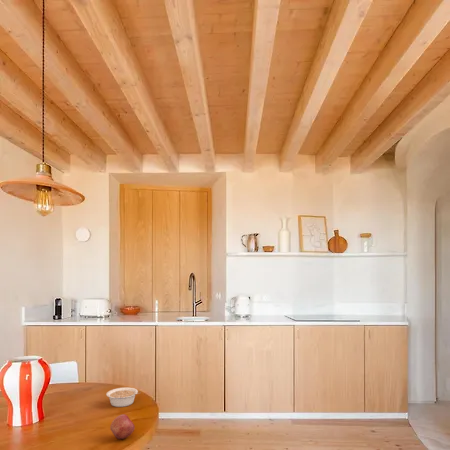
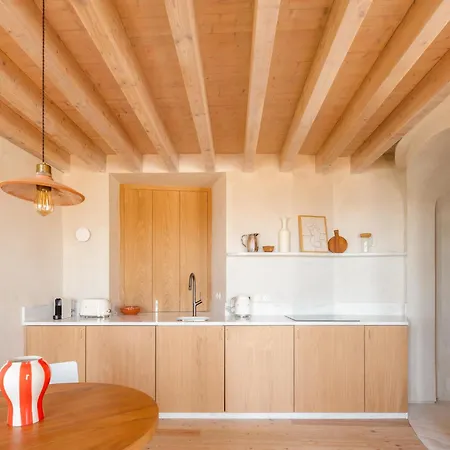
- legume (123, 396)
- fruit (122, 426)
